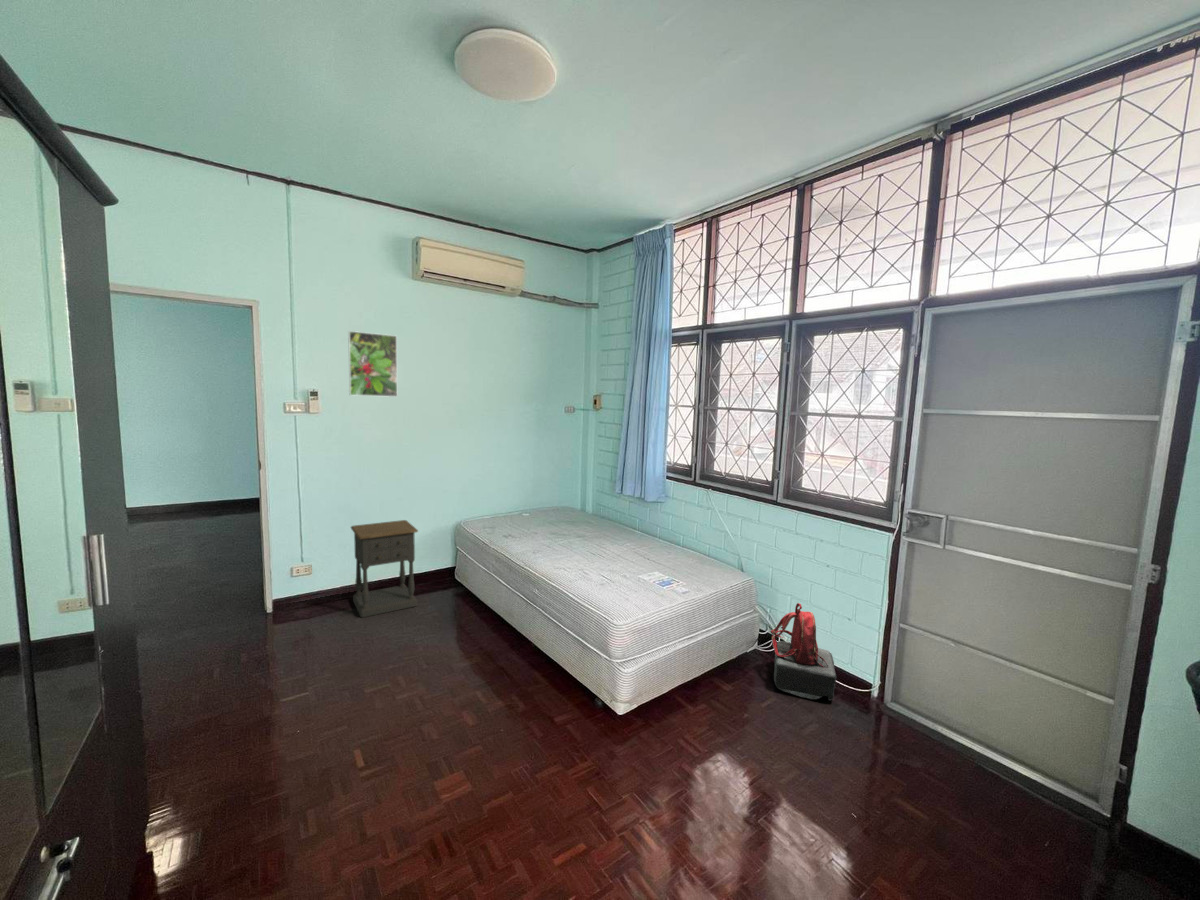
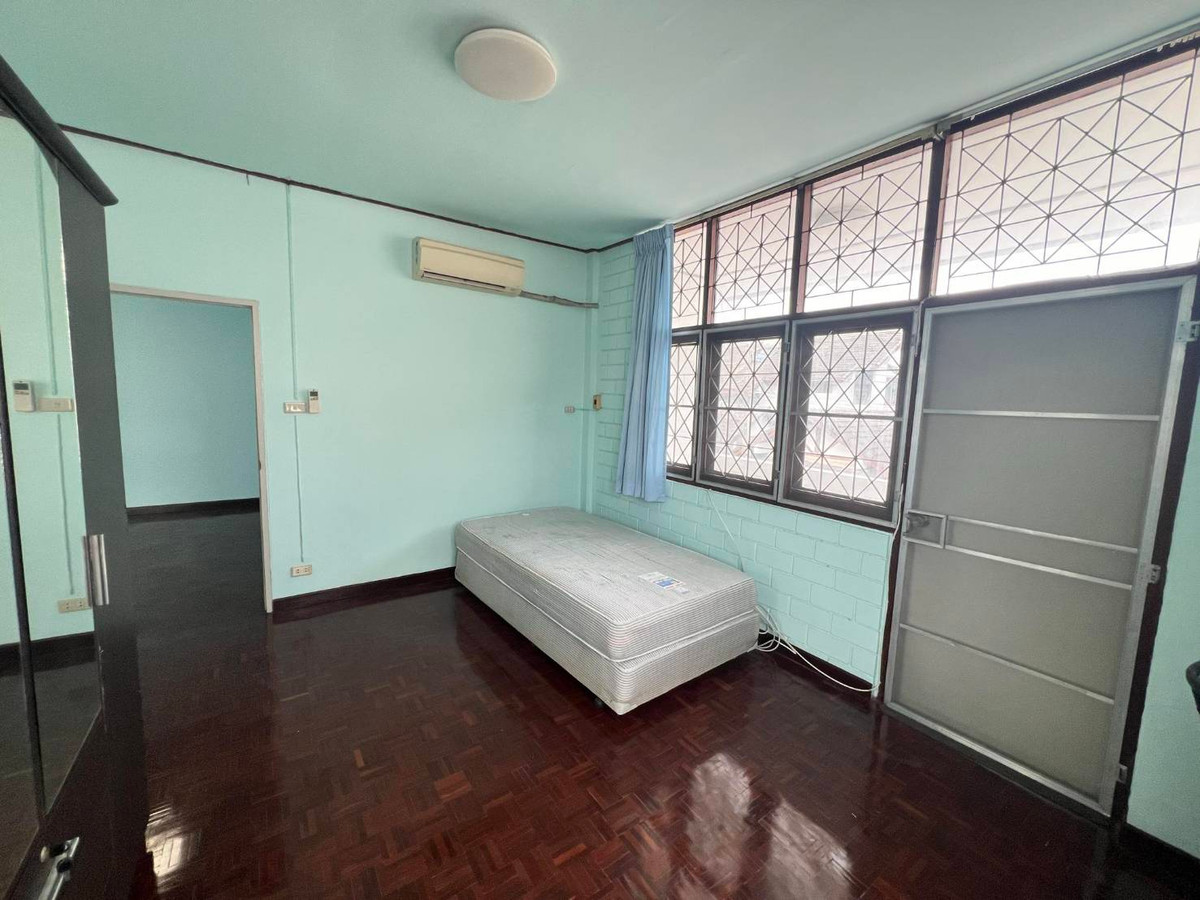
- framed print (373, 365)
- backpack (805, 645)
- nightstand (384, 563)
